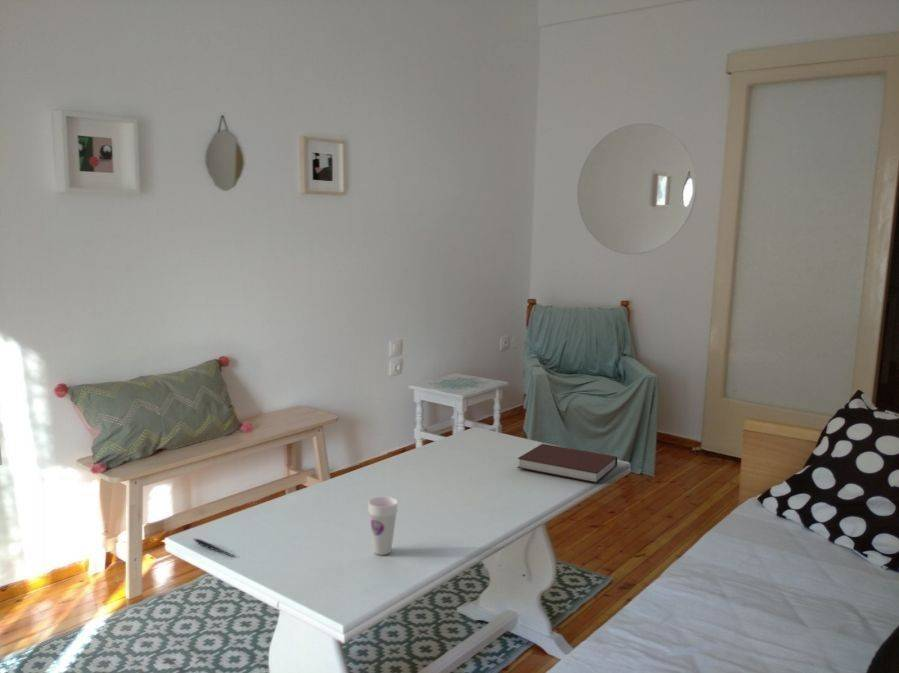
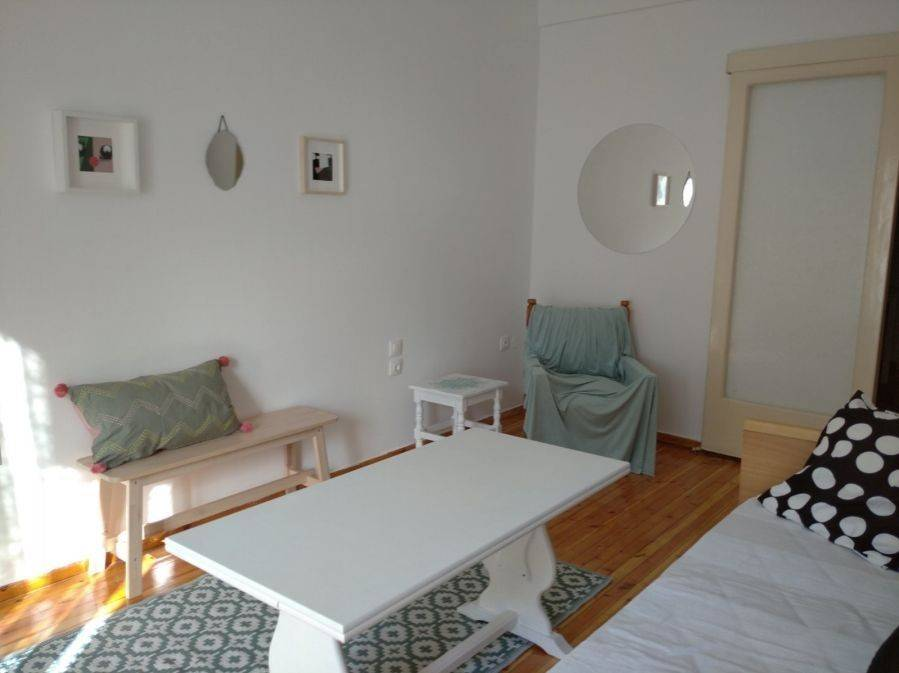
- cup (382, 526)
- pen (213, 547)
- notebook (567, 462)
